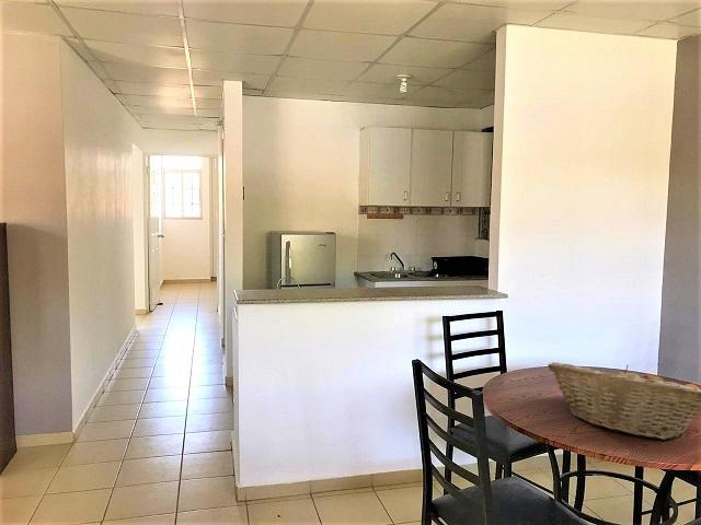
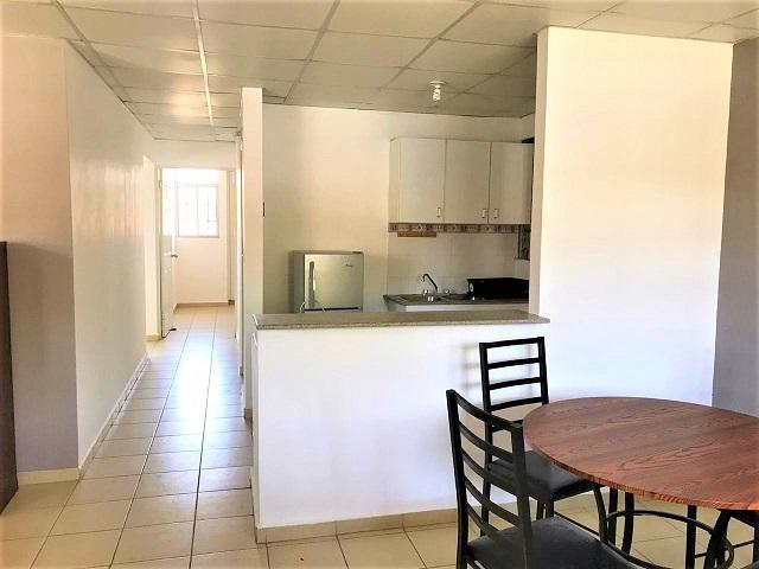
- fruit basket (623, 392)
